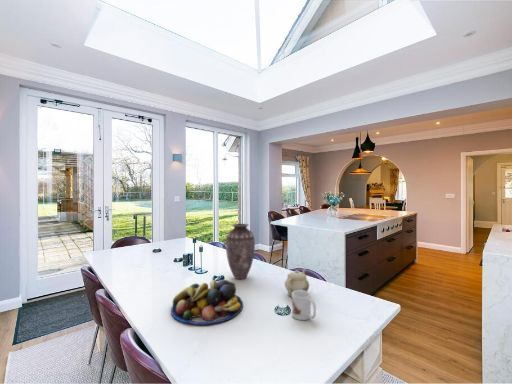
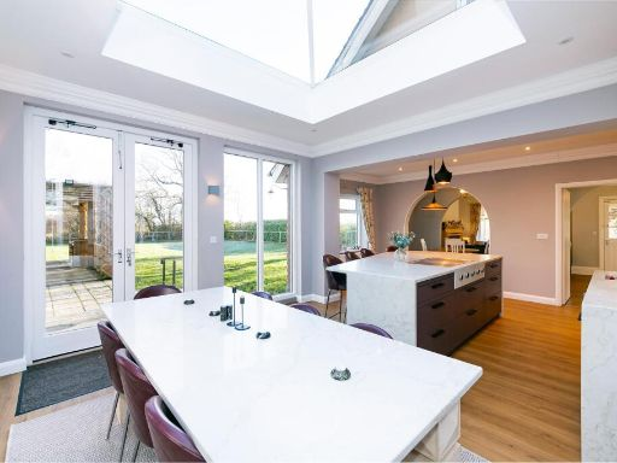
- teapot (296, 282)
- mug (304, 306)
- fruit bowl (207, 294)
- vase (240, 250)
